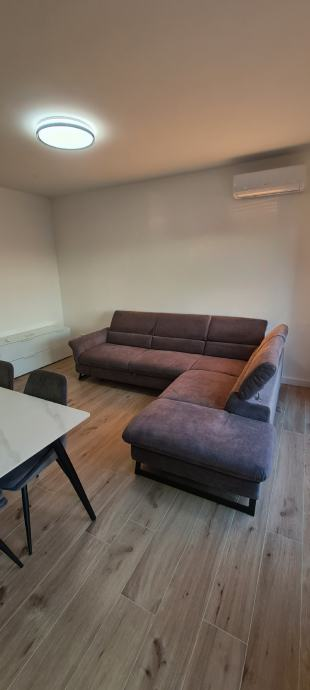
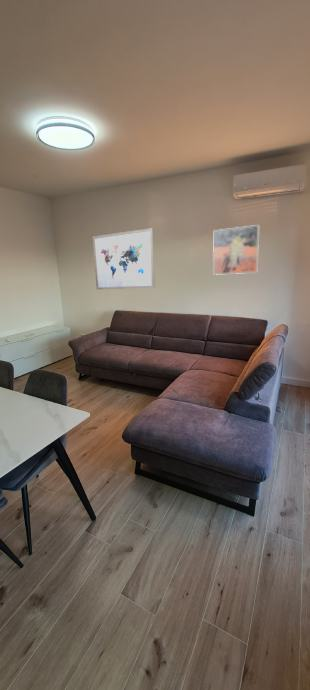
+ wall art (122, 261)
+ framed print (235, 251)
